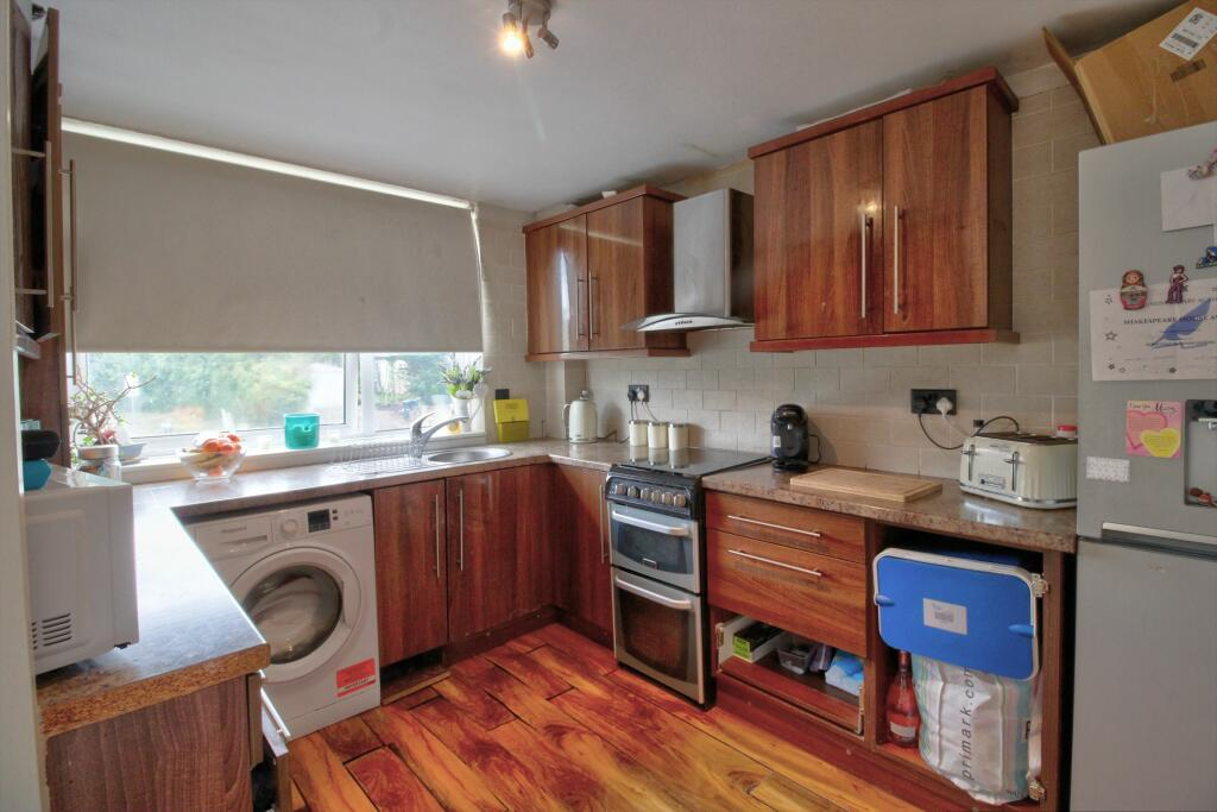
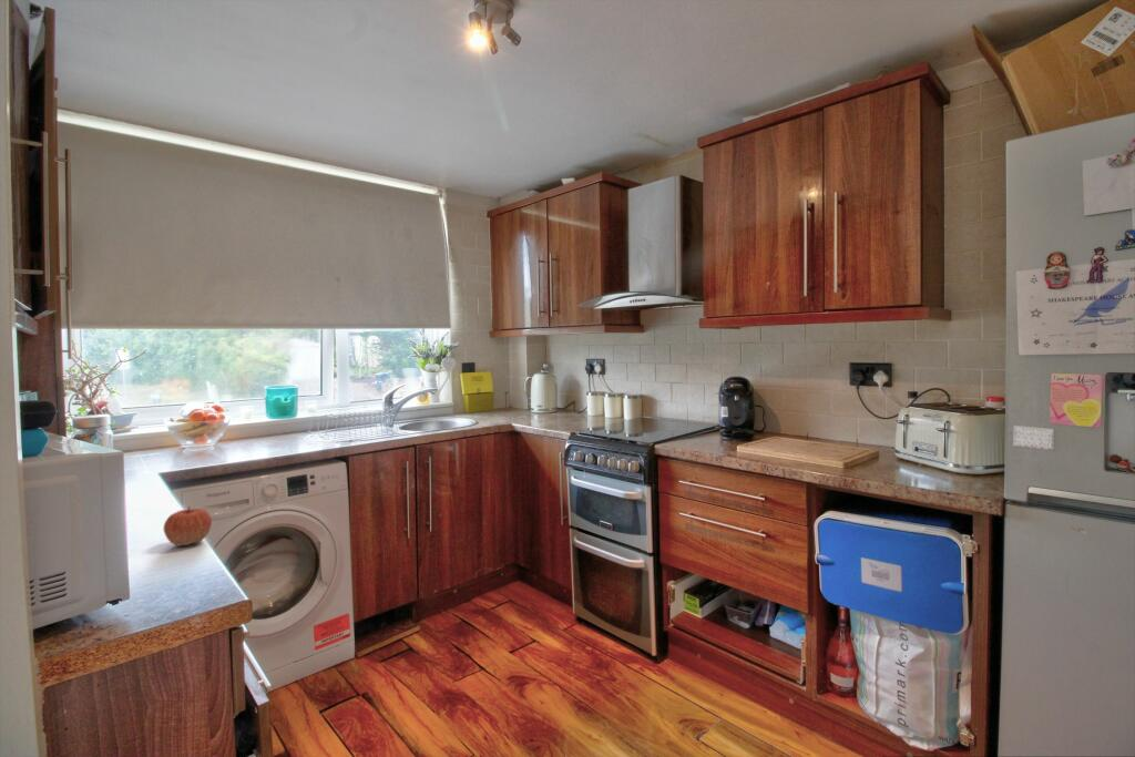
+ apple (187, 524)
